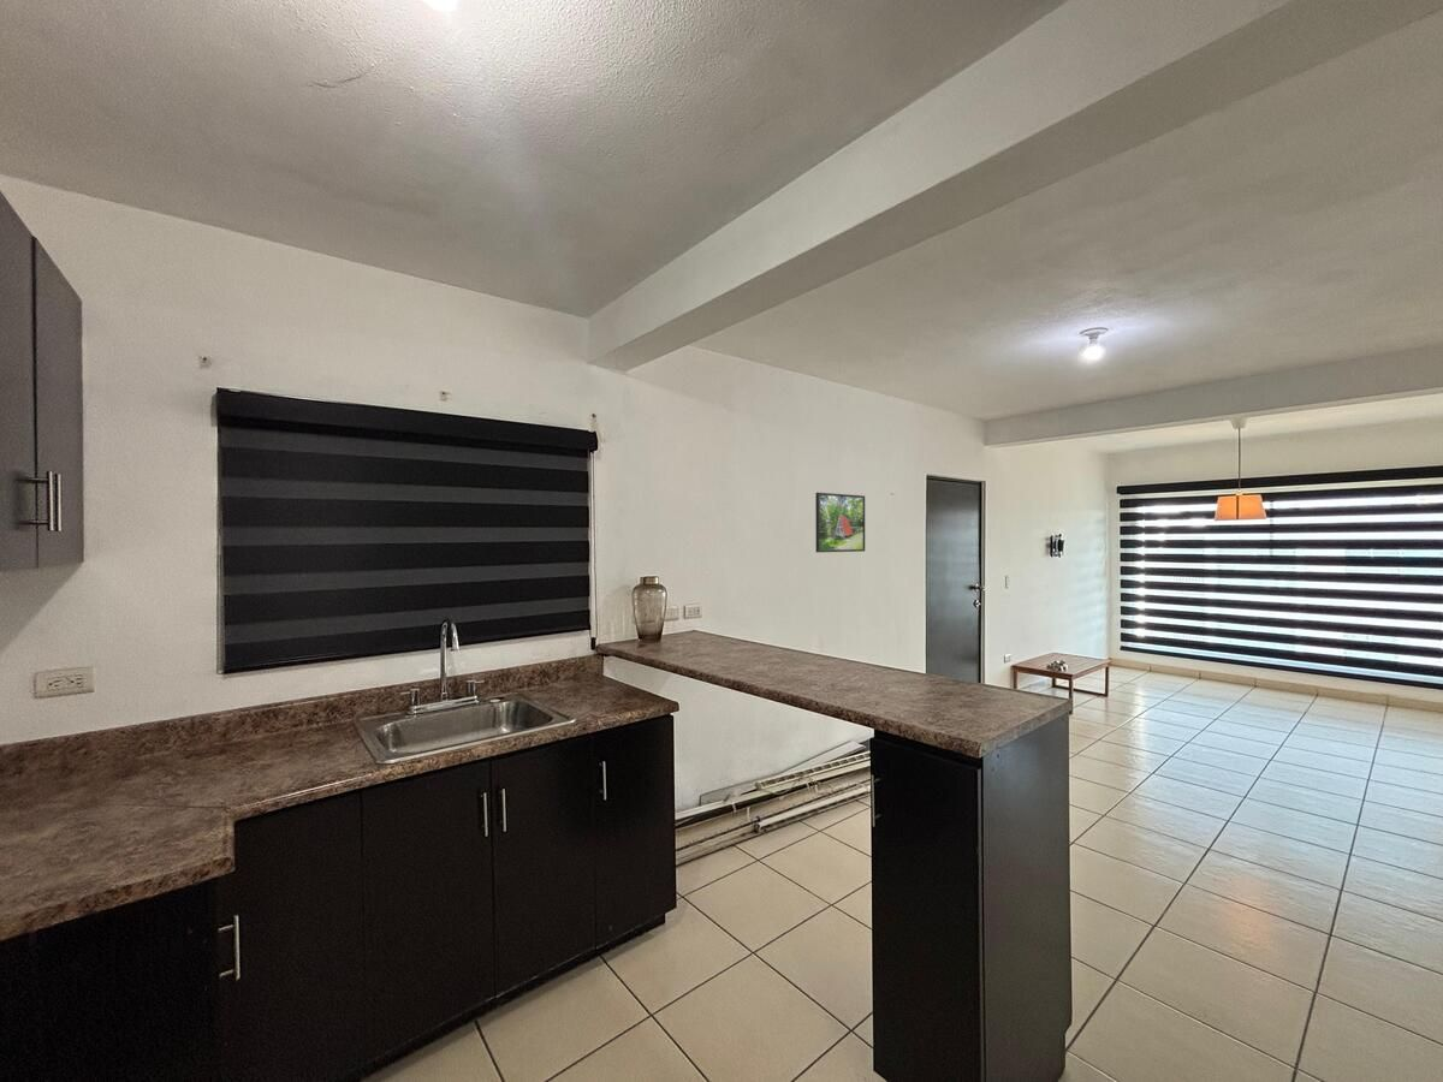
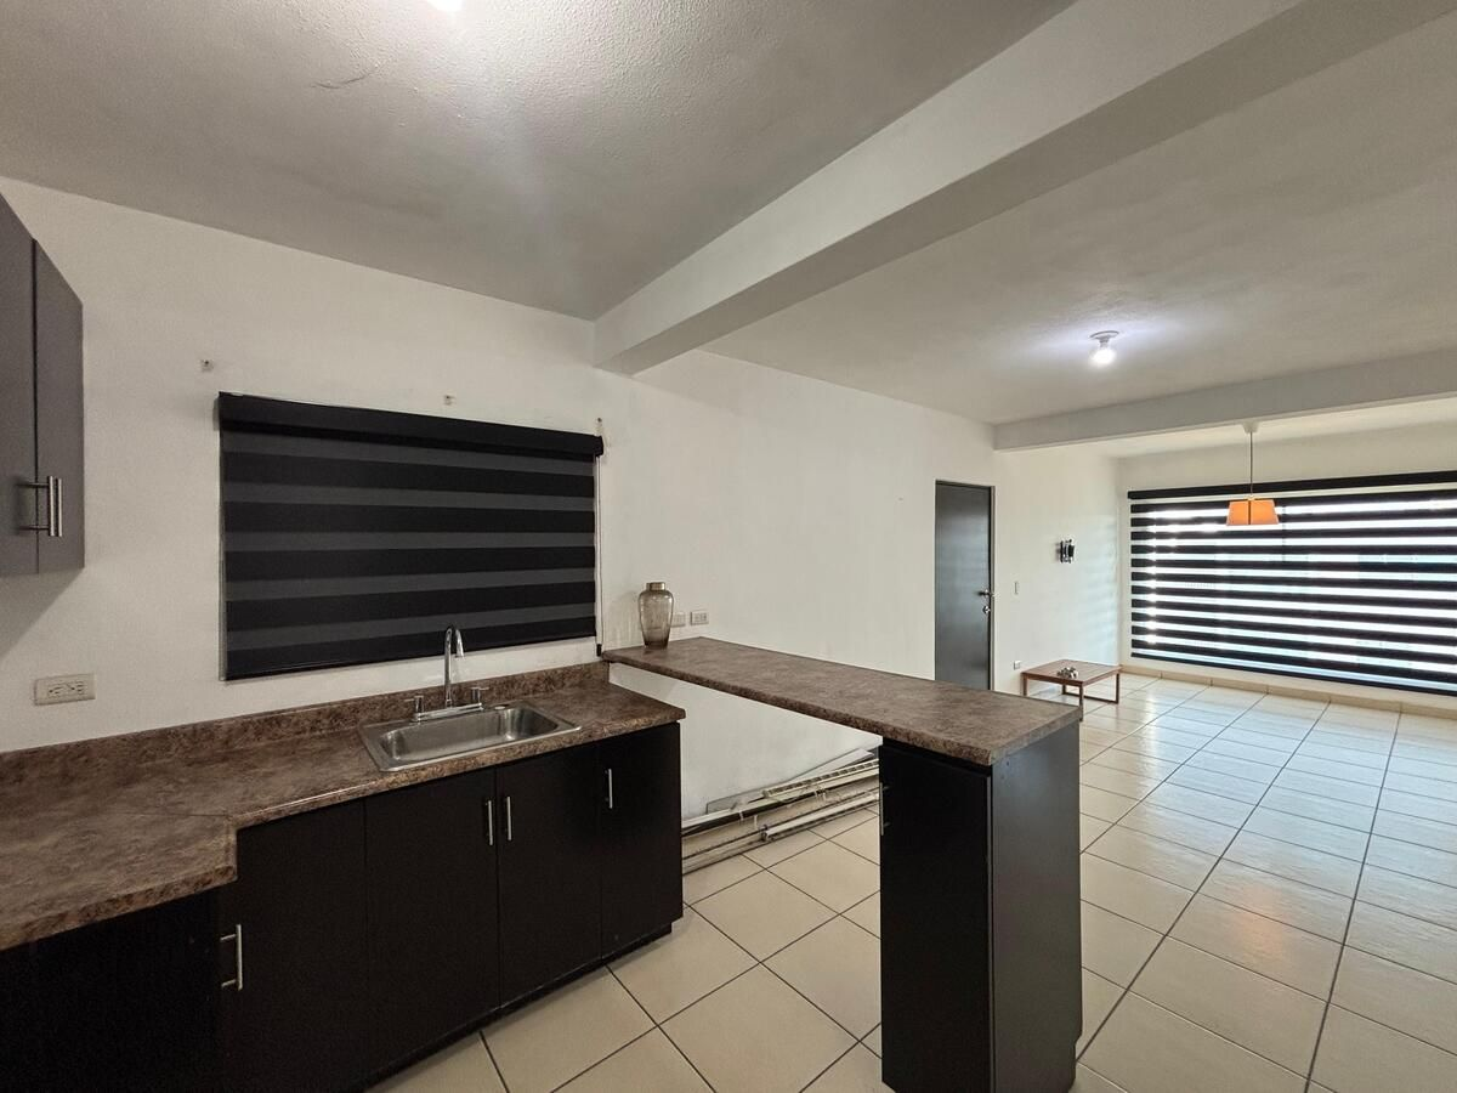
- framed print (841, 523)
